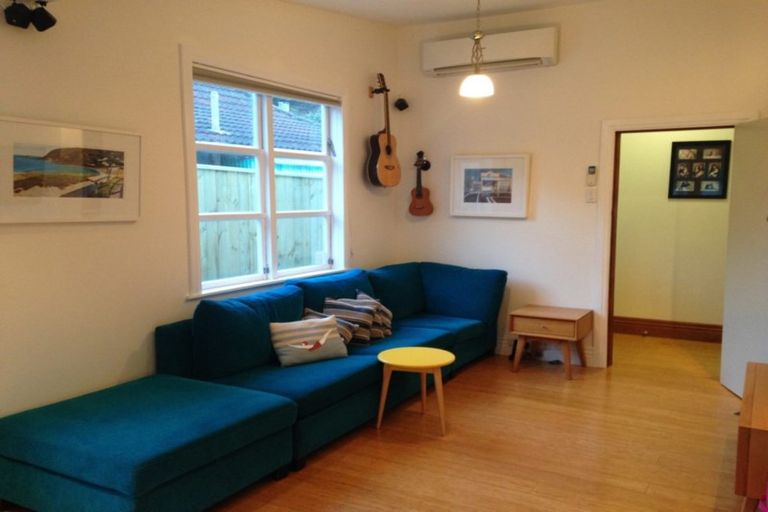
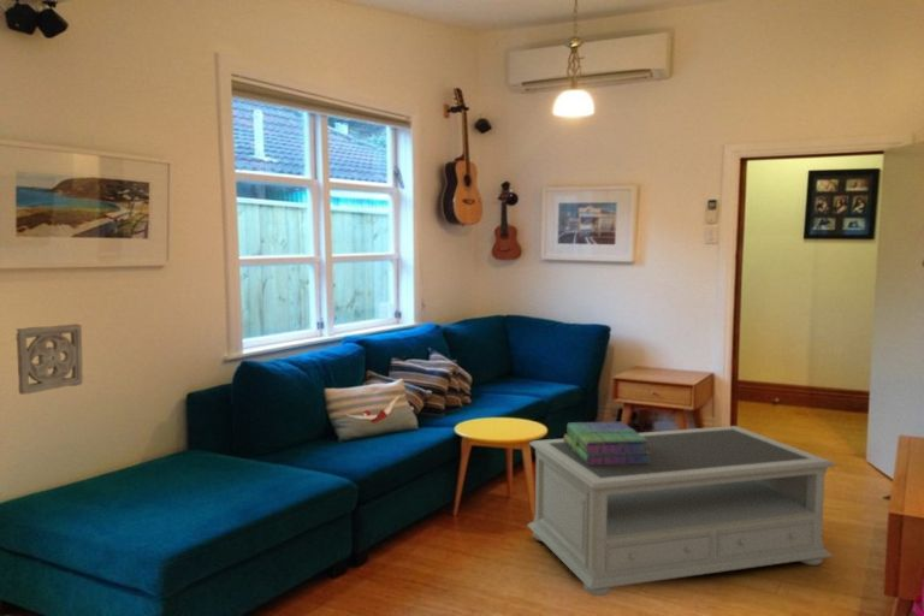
+ wall ornament (51, 359)
+ stack of books (605, 440)
+ coffee table (673, 499)
